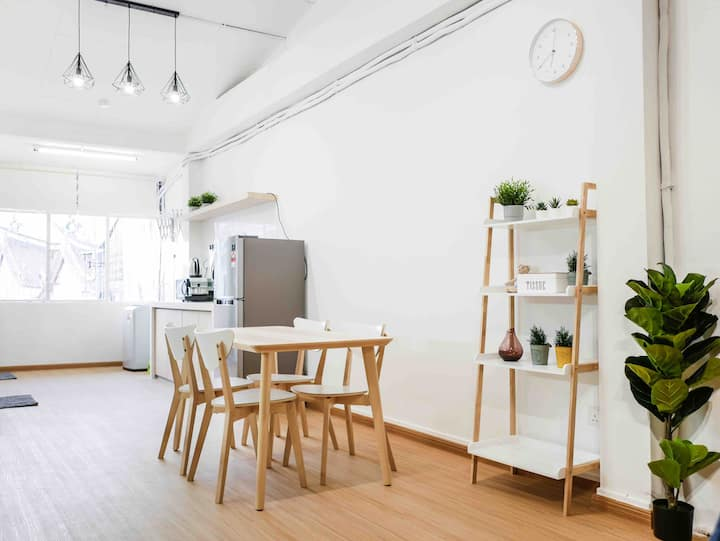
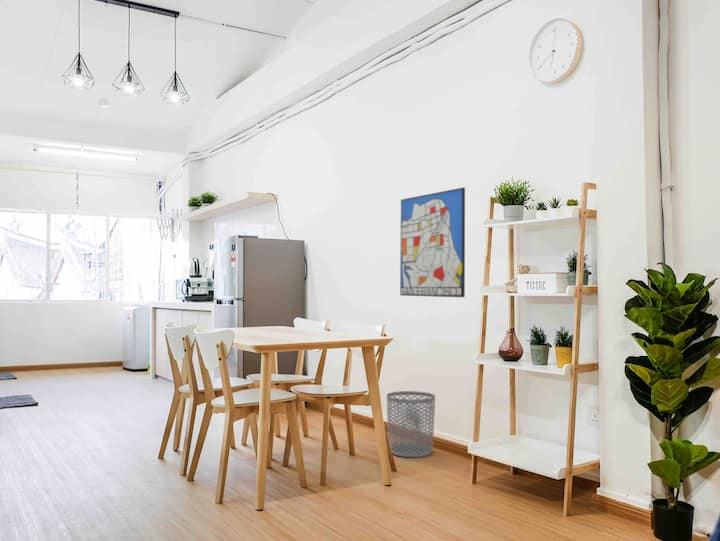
+ wall art (430, 245)
+ waste bin (410, 423)
